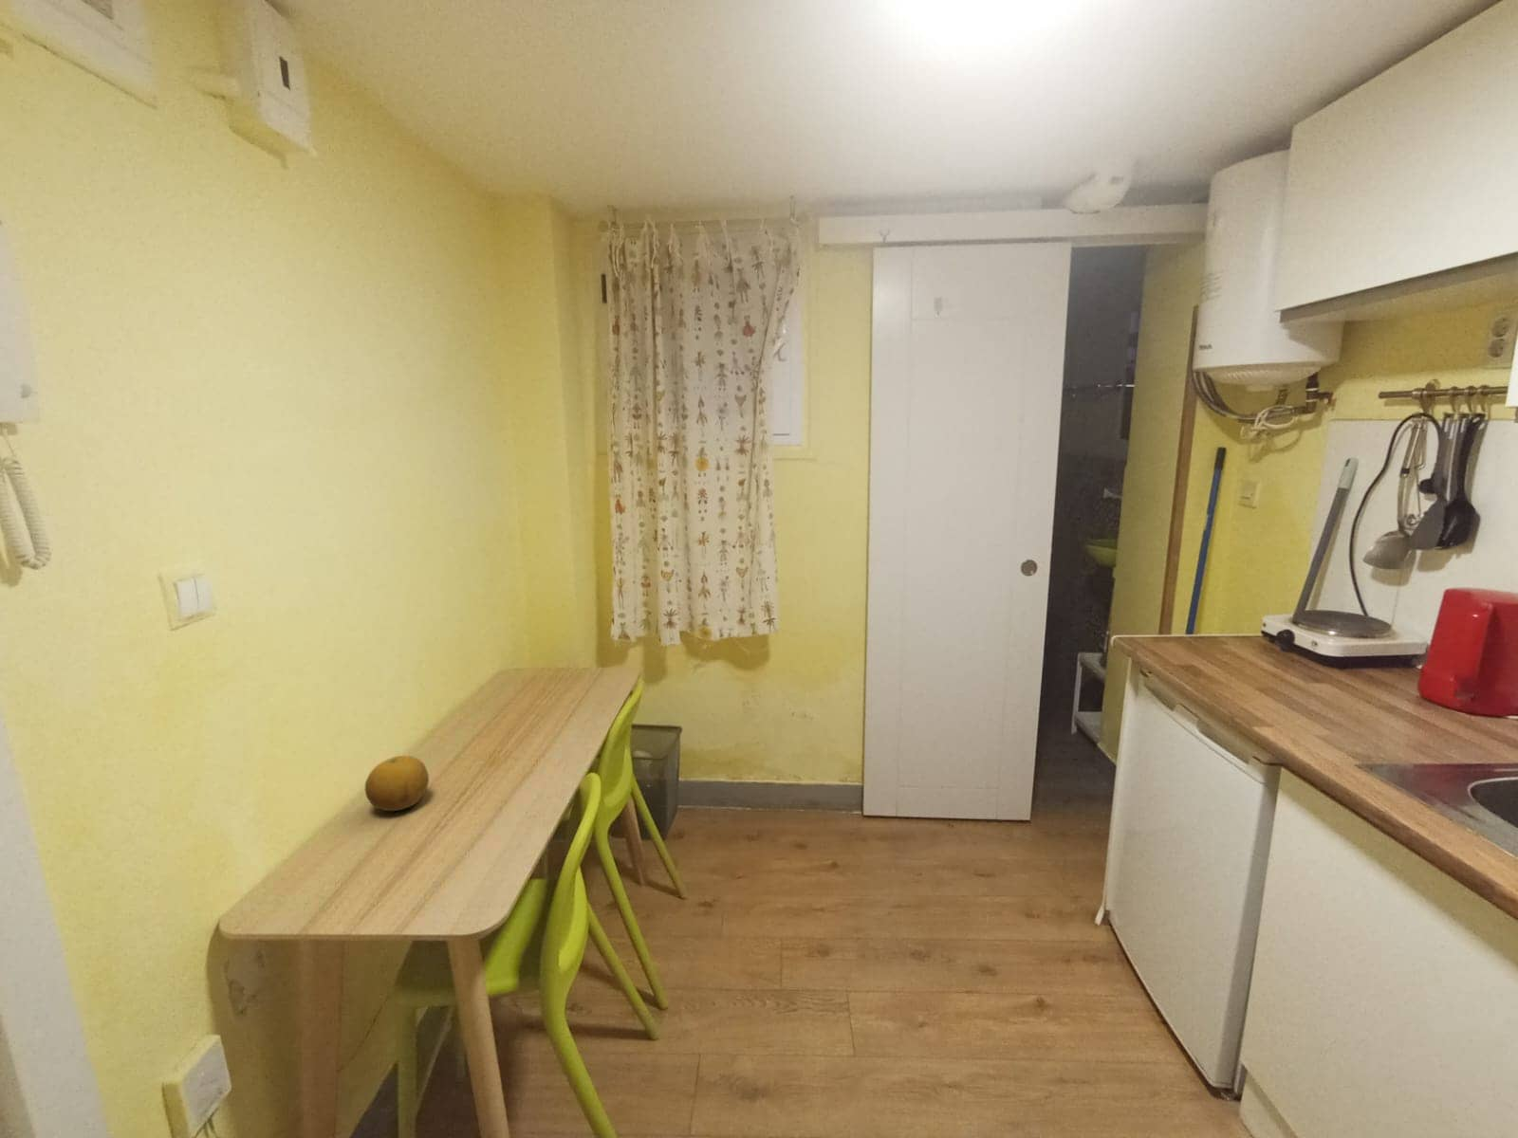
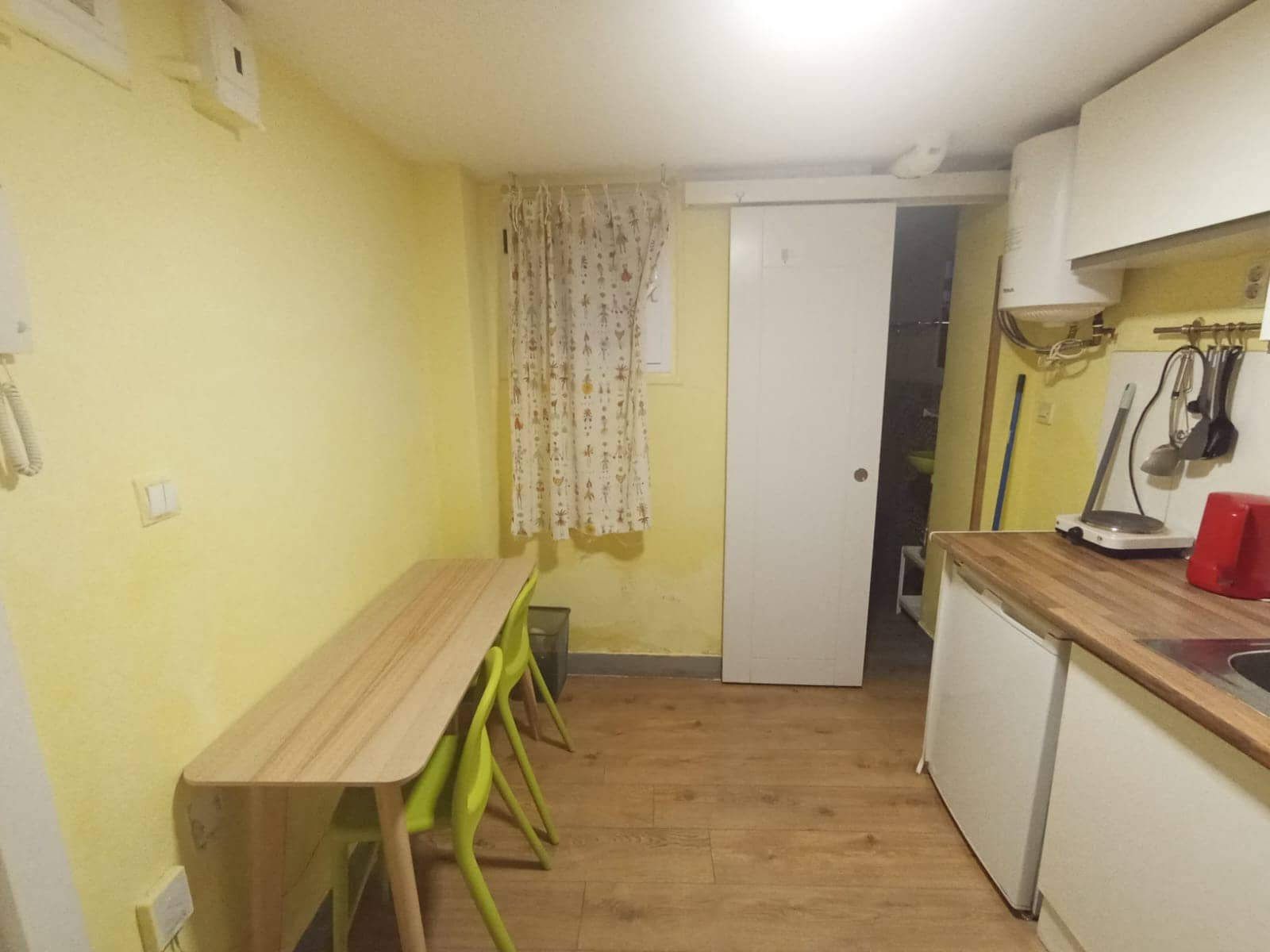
- fruit (398, 782)
